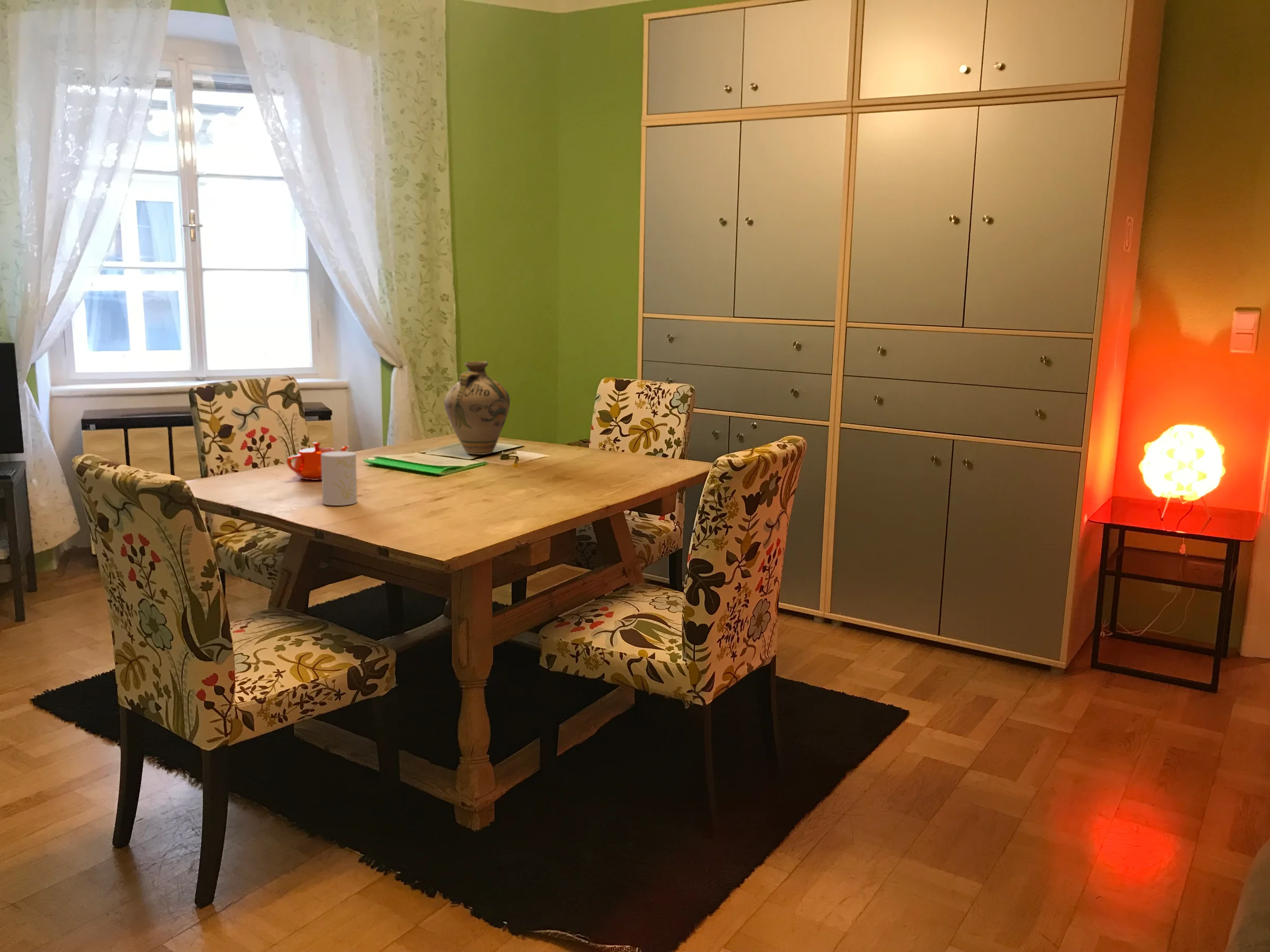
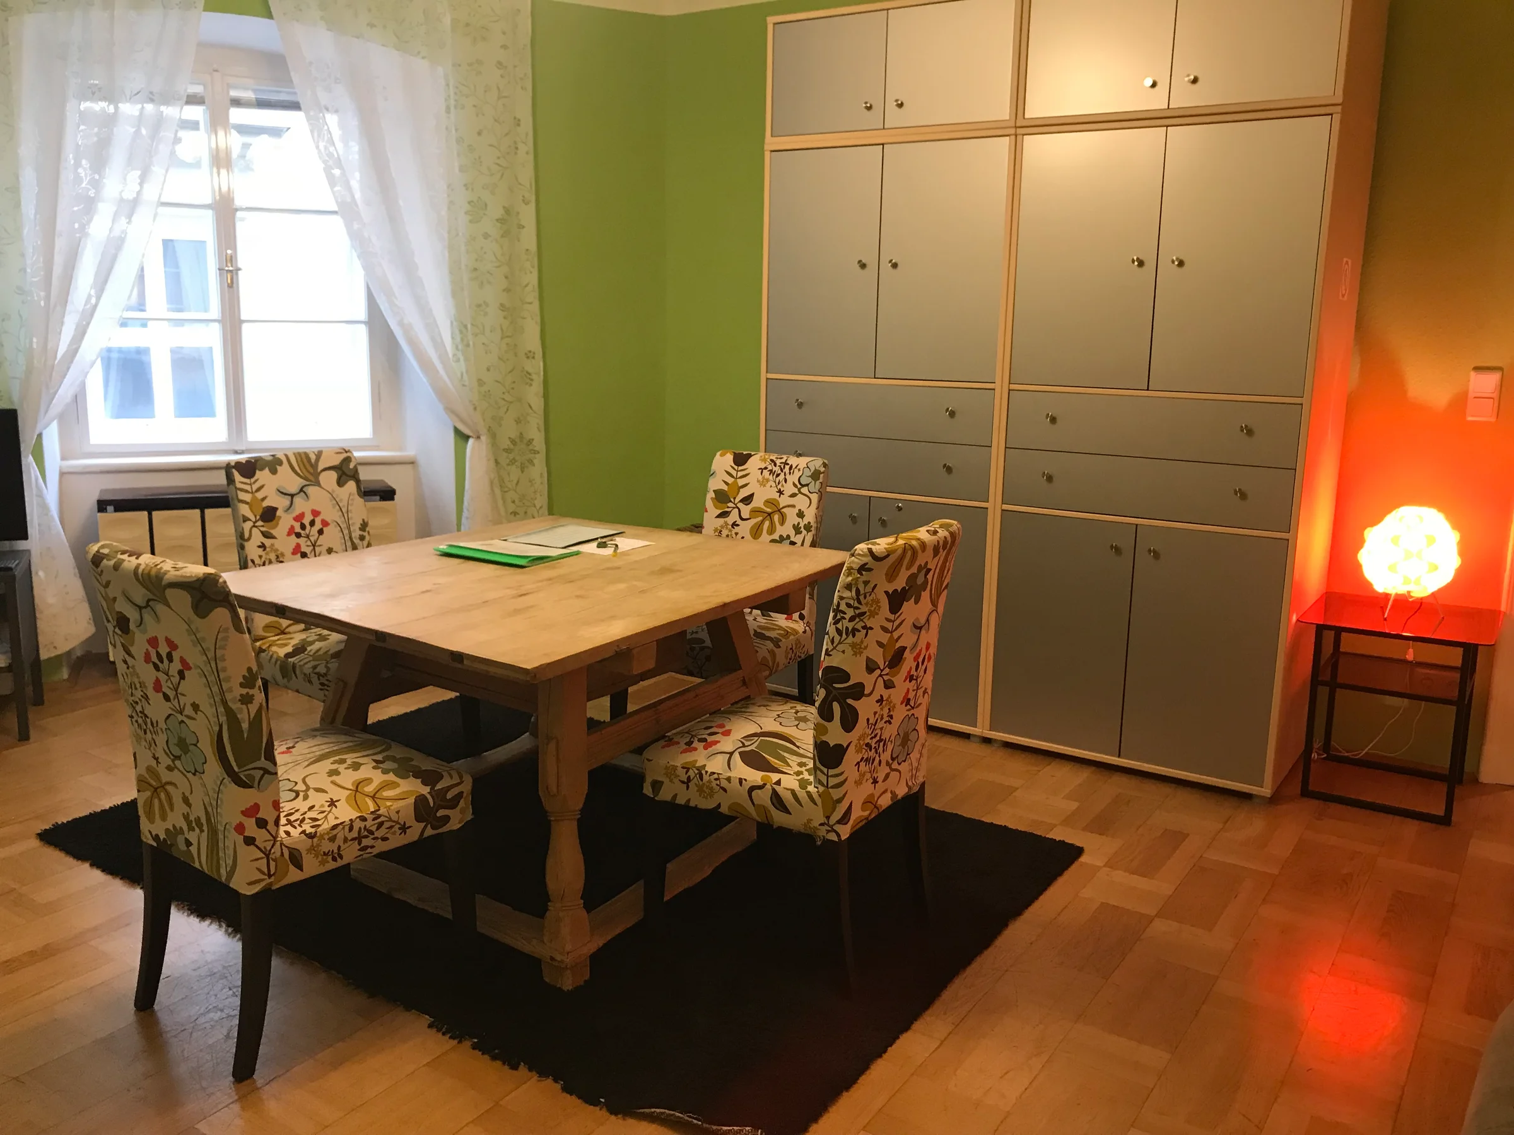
- teapot (319, 460)
- cup (339, 478)
- jug (477, 407)
